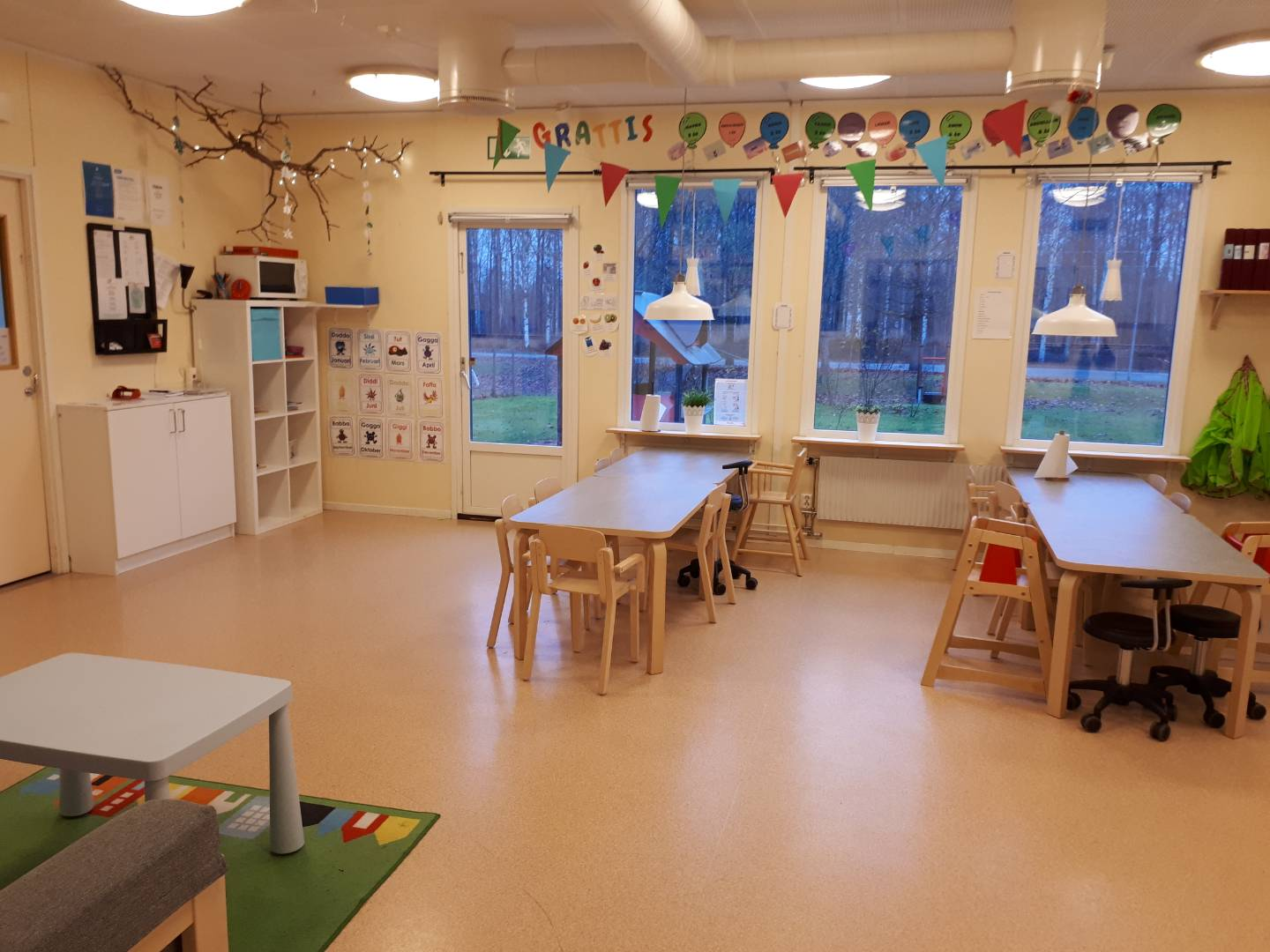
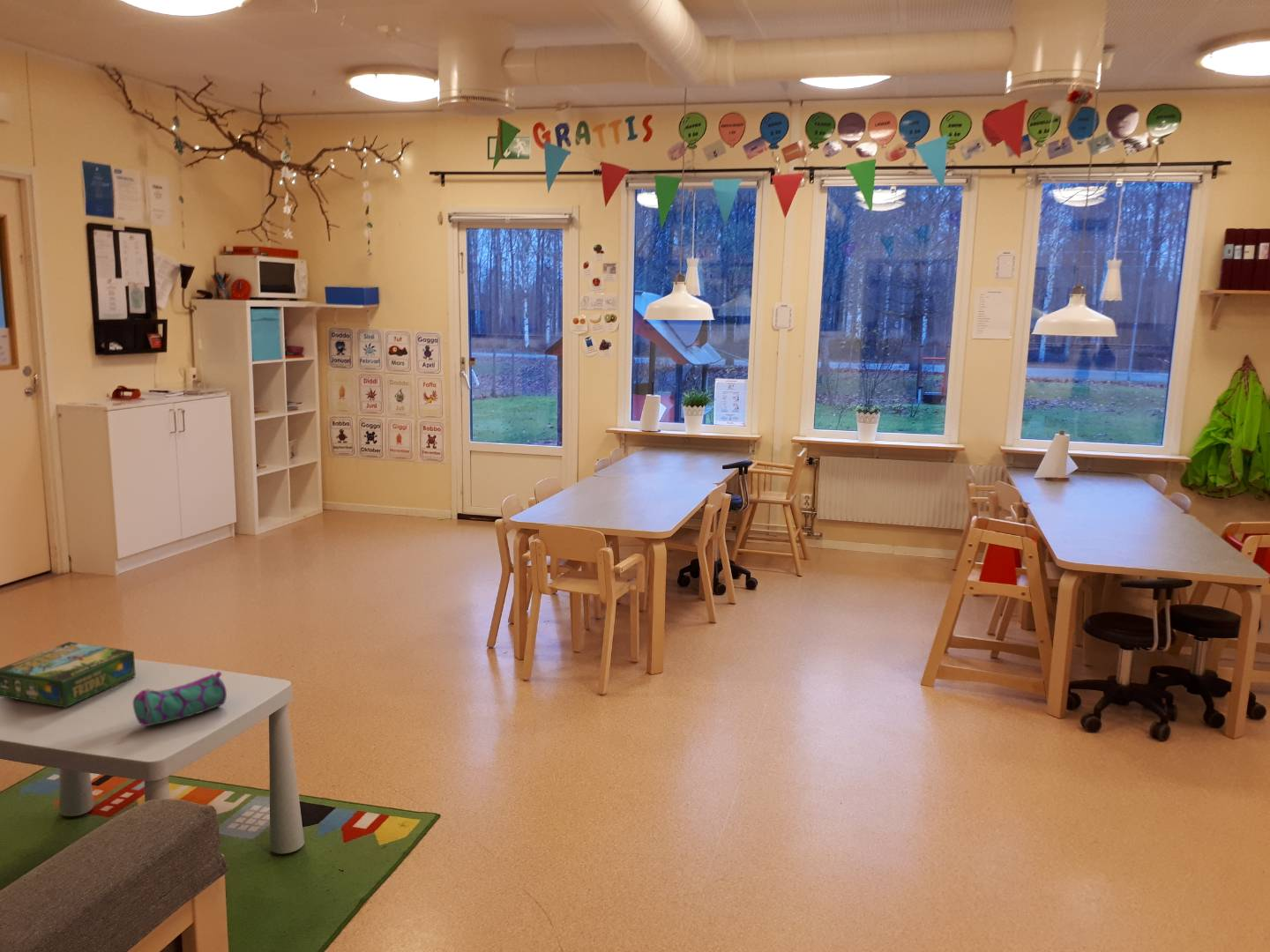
+ board game (67, 673)
+ pencil case (181, 698)
